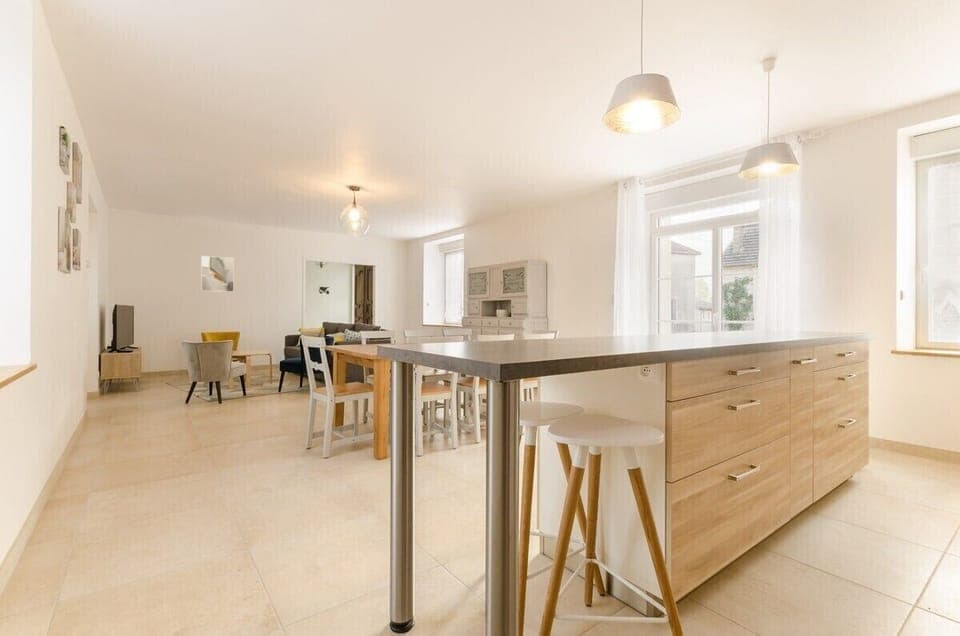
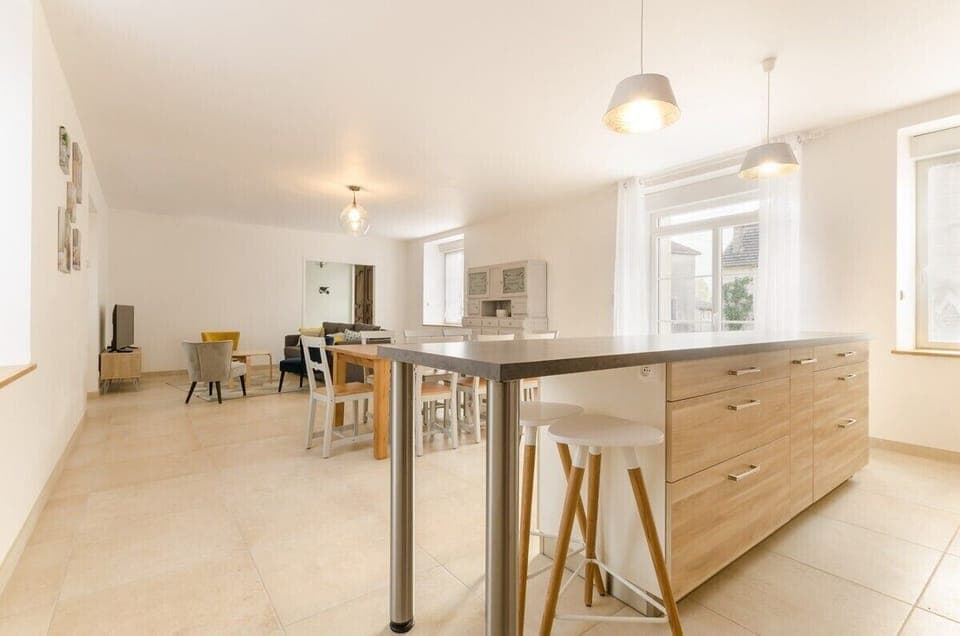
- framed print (217, 274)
